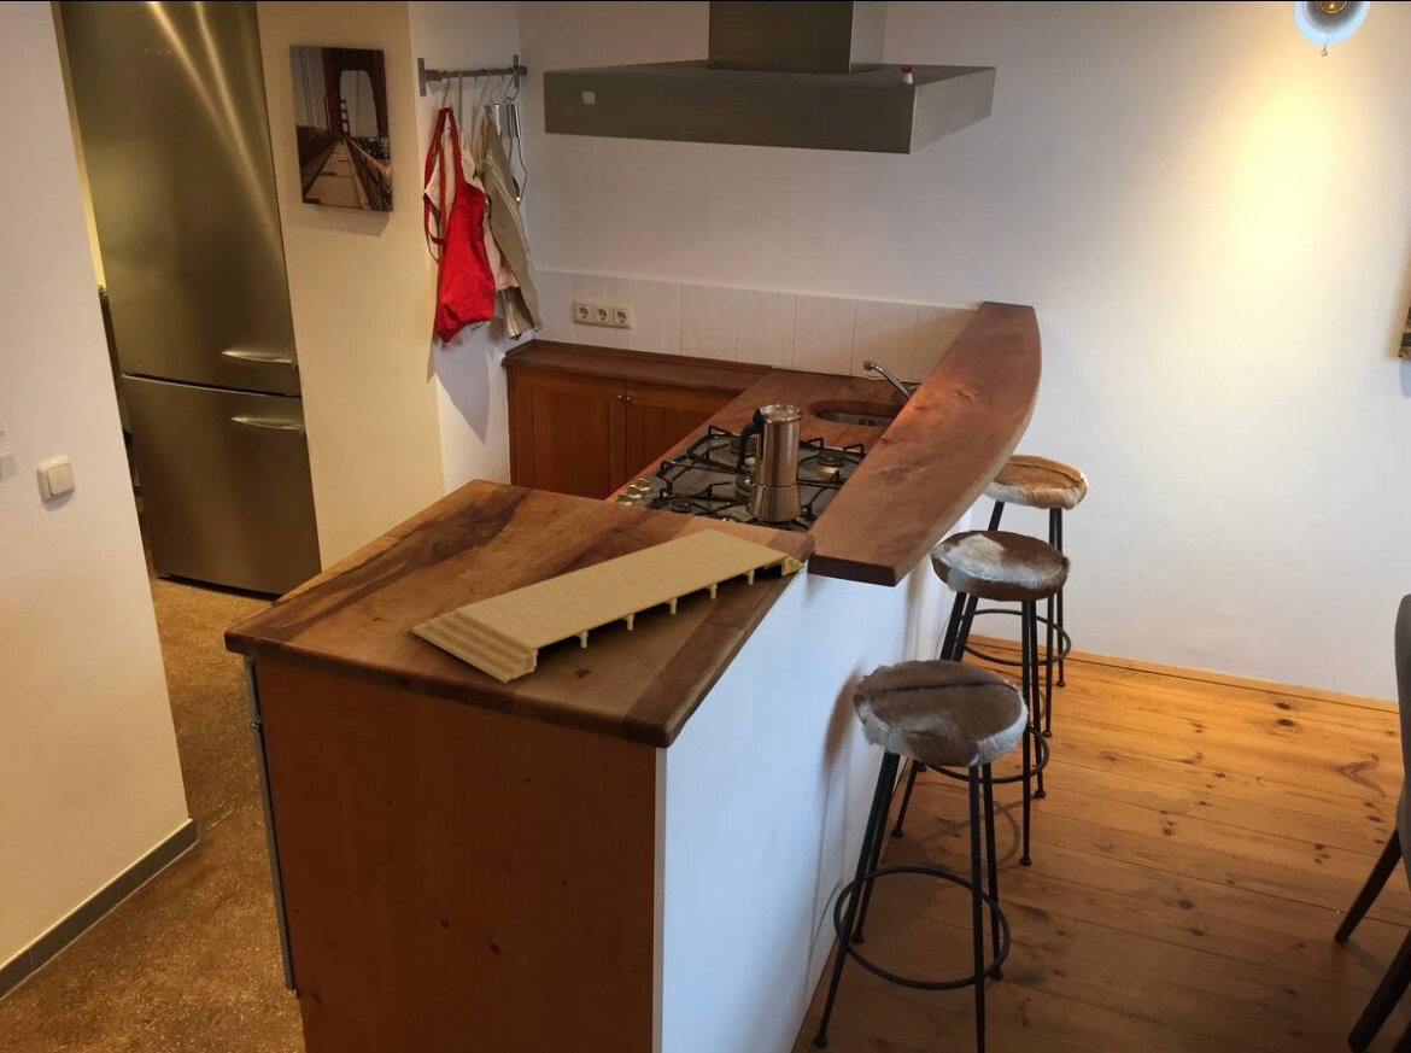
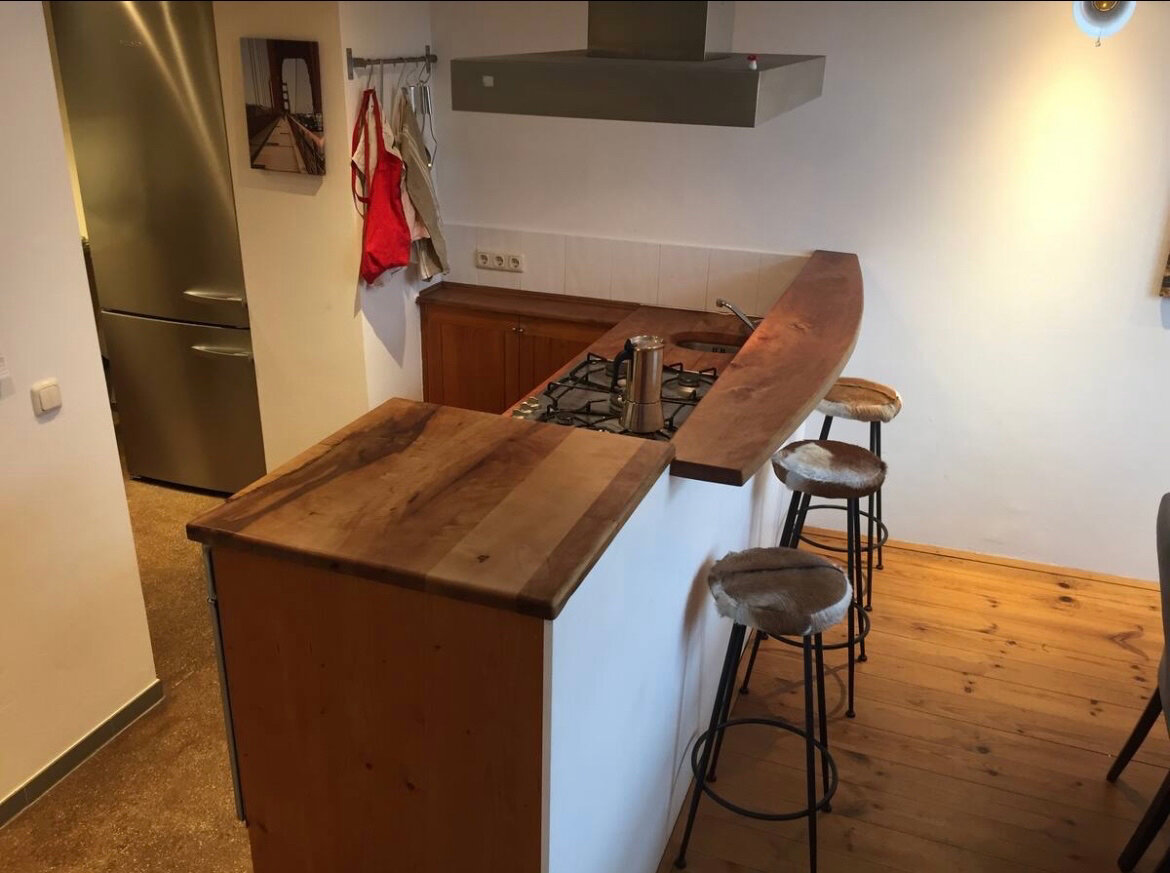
- cutting board (623, 587)
